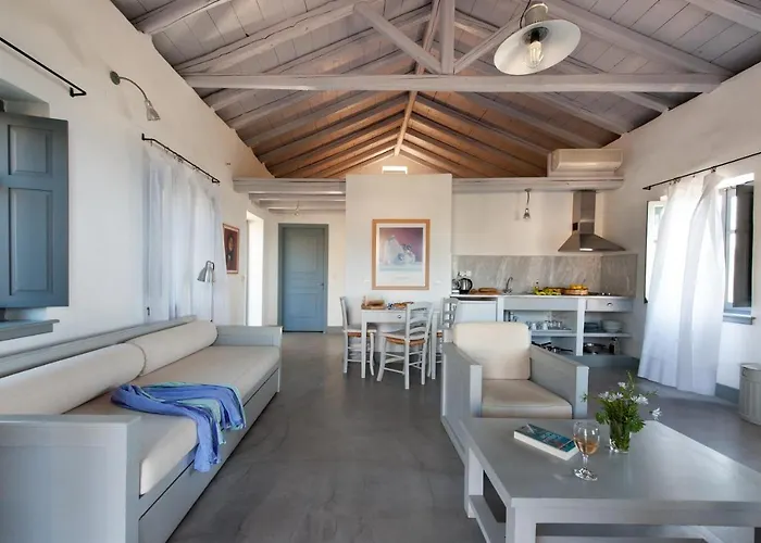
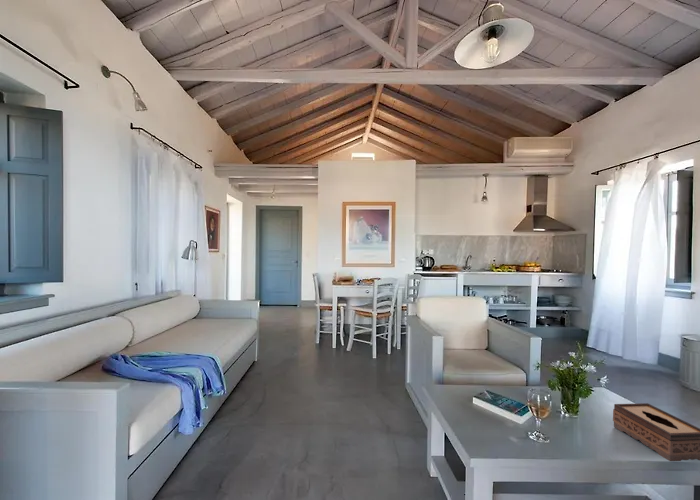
+ tissue box (657, 429)
